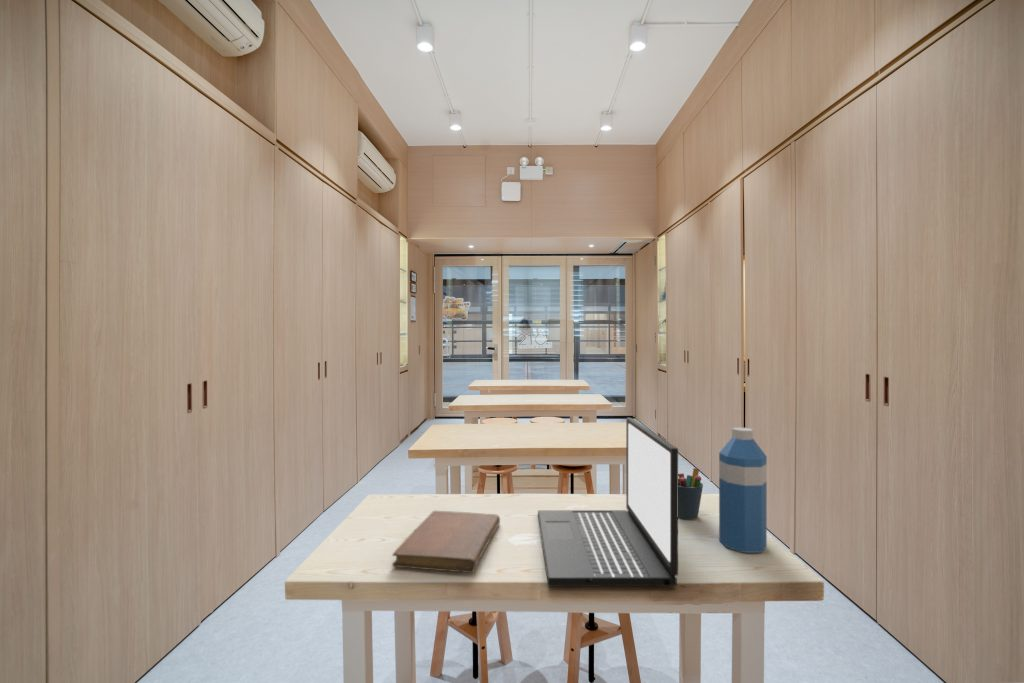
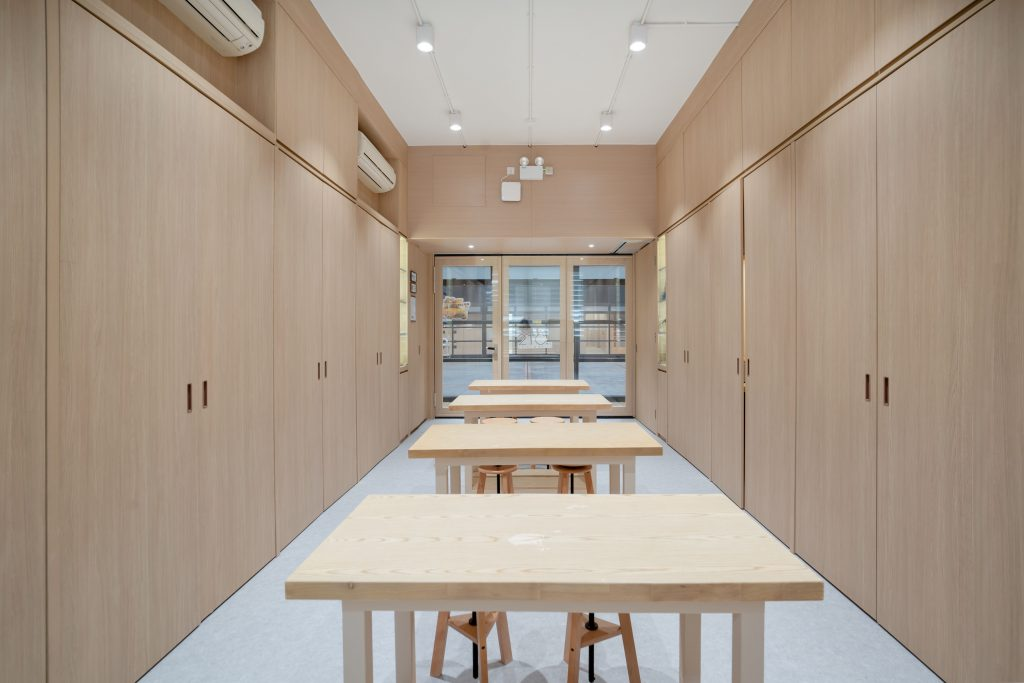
- laptop (596, 510)
- notebook (451, 537)
- pen holder (686, 490)
- water bottle (742, 486)
